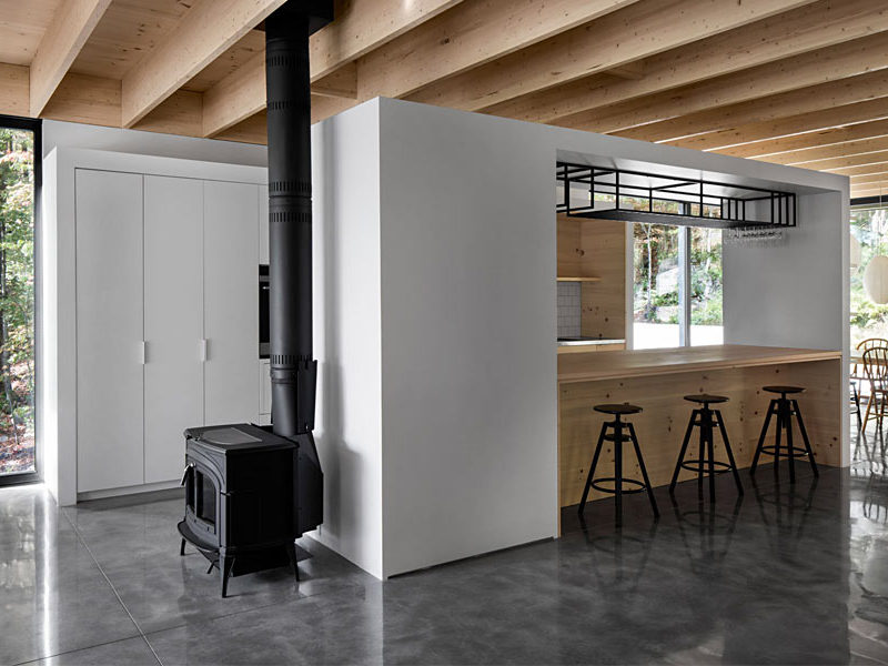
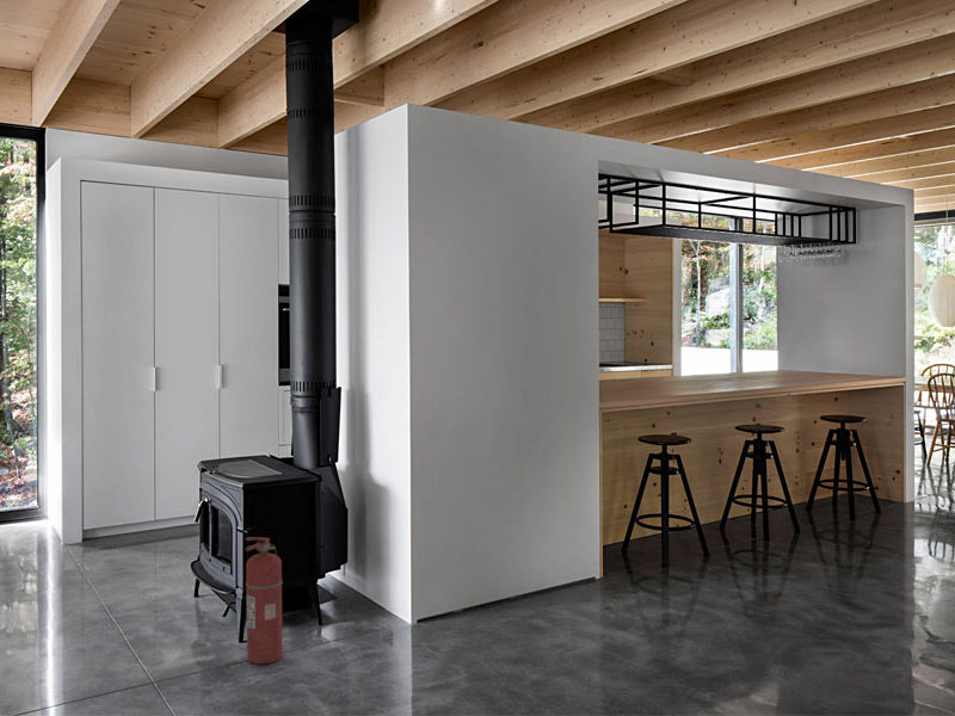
+ fire extinguisher (263, 595)
